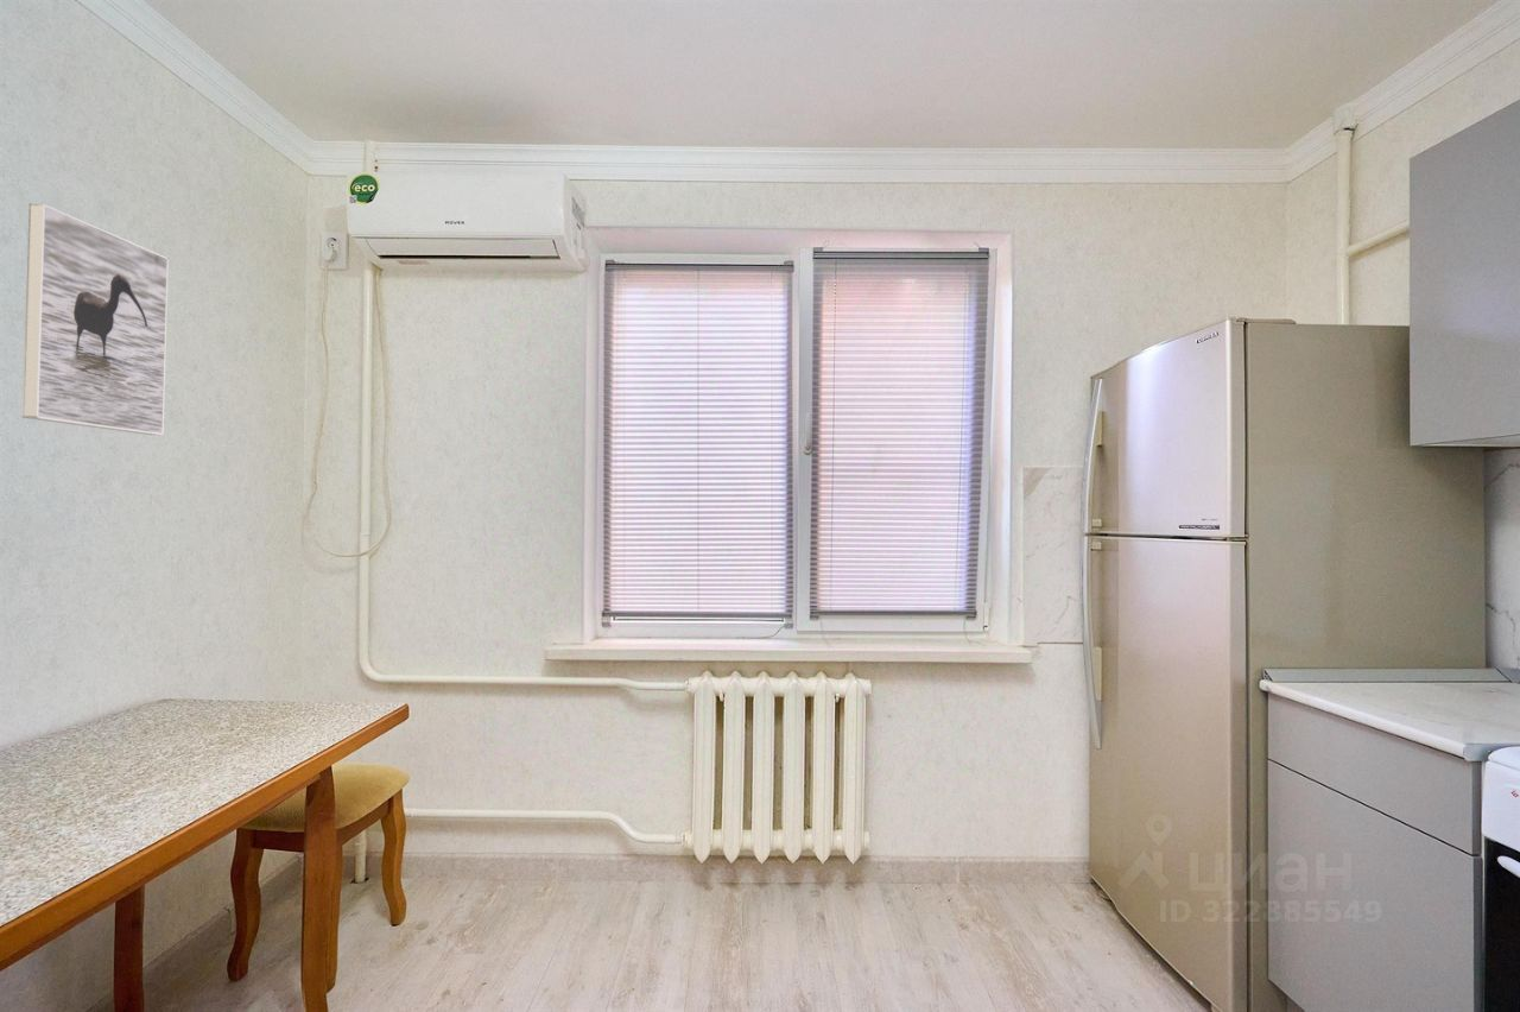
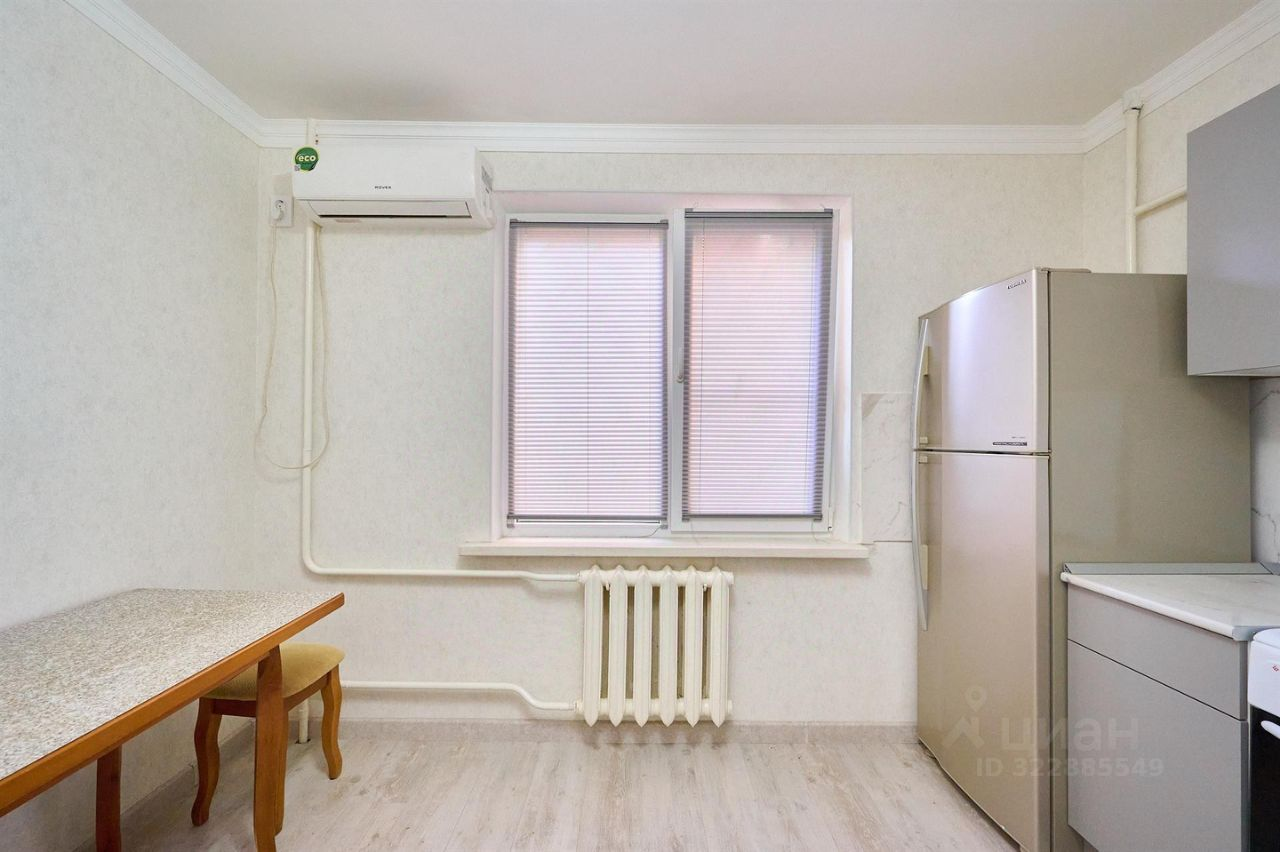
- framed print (102, 329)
